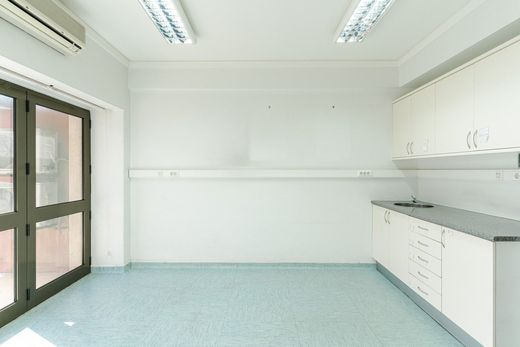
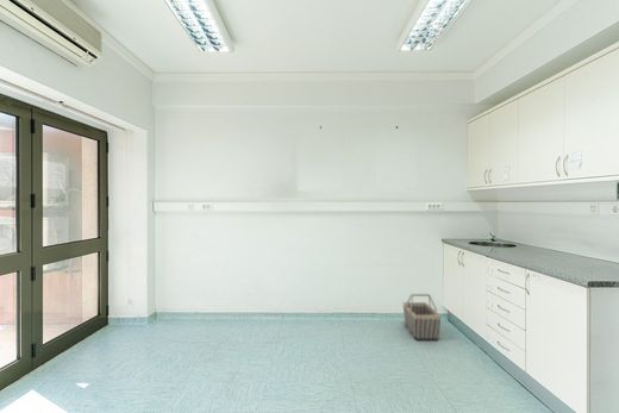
+ basket (420, 313)
